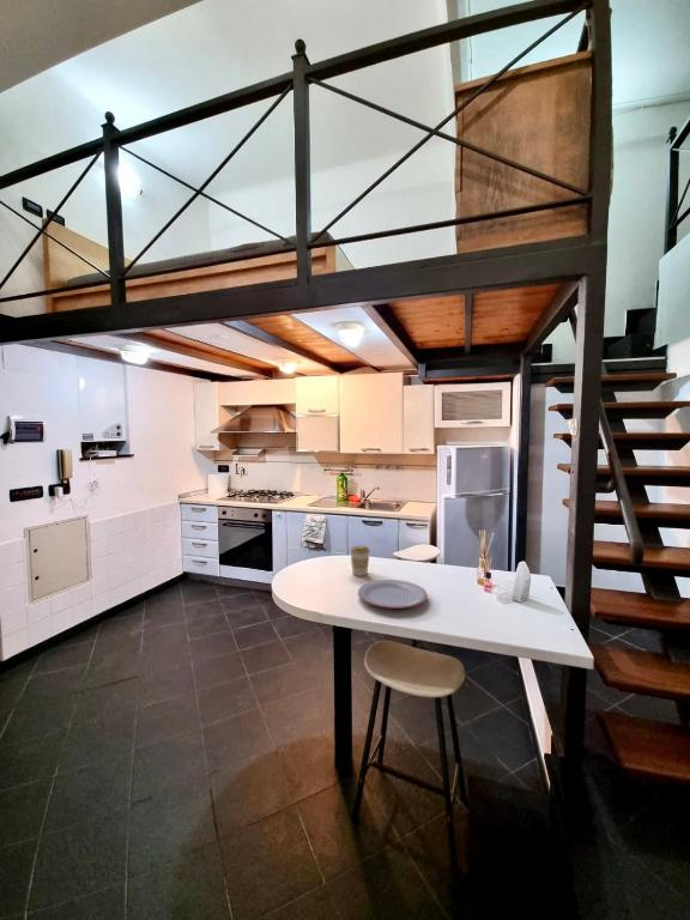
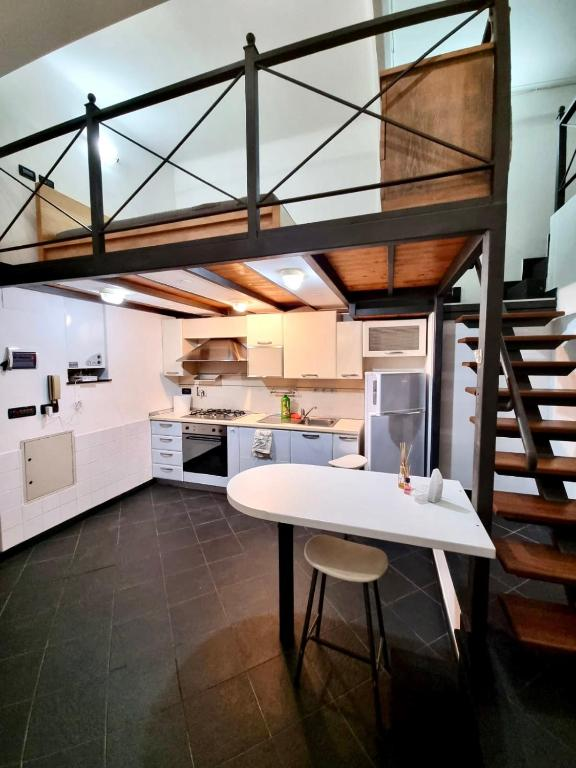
- coffee cup (359, 559)
- plate (392, 594)
